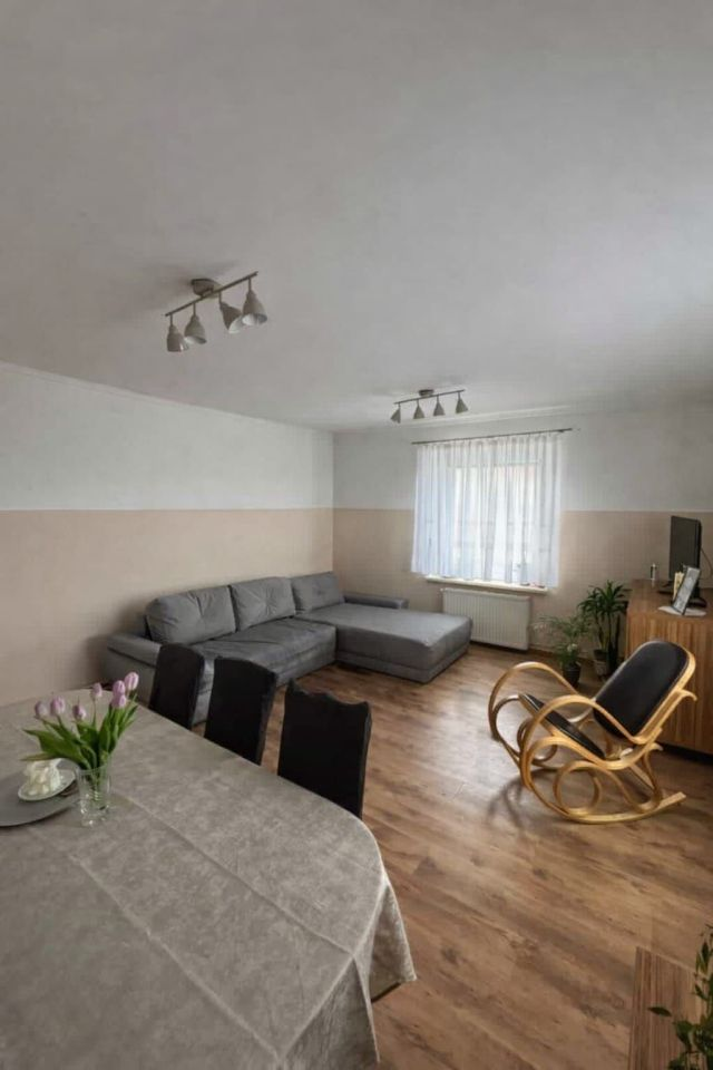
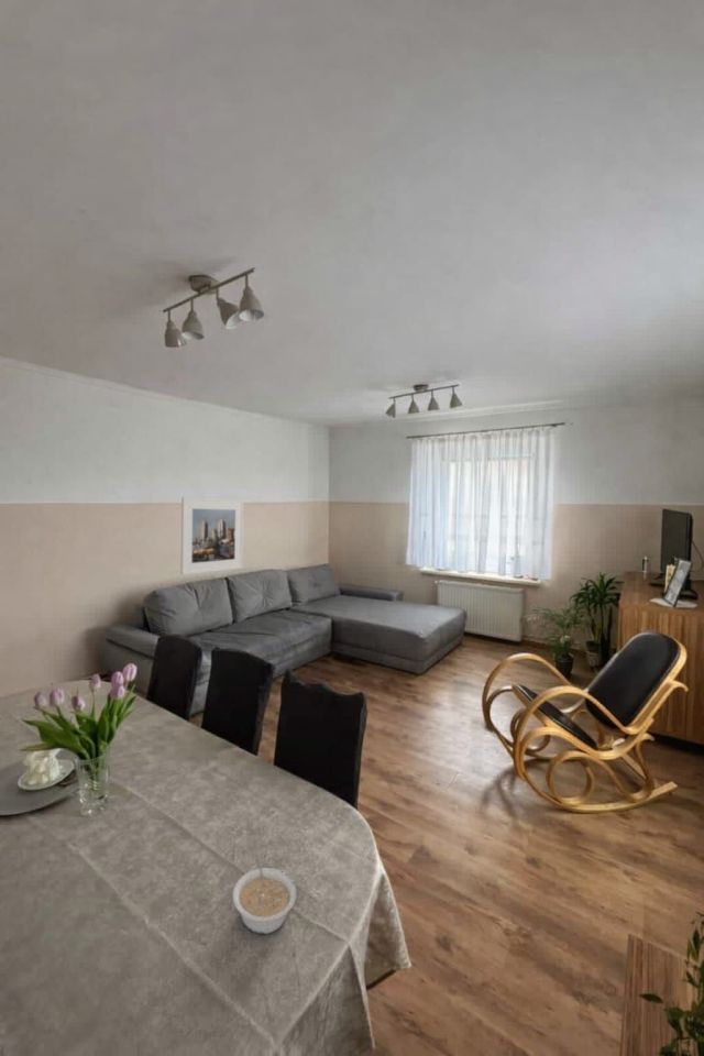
+ legume (262, 899)
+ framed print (213, 535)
